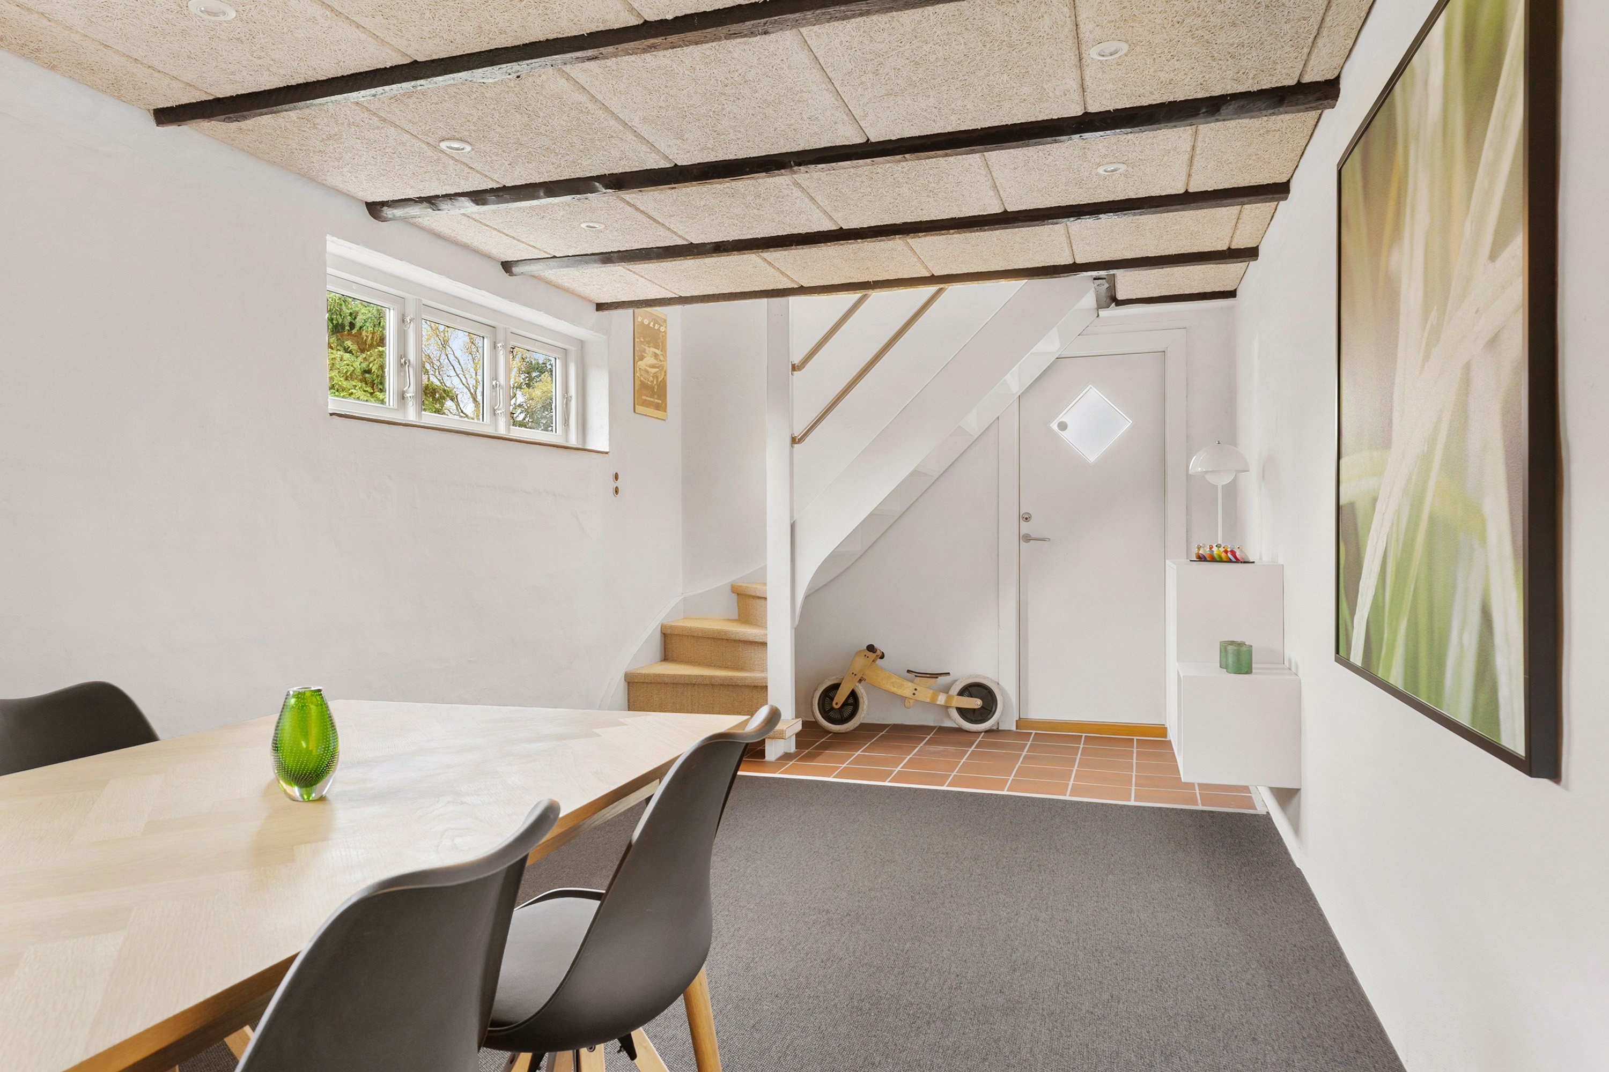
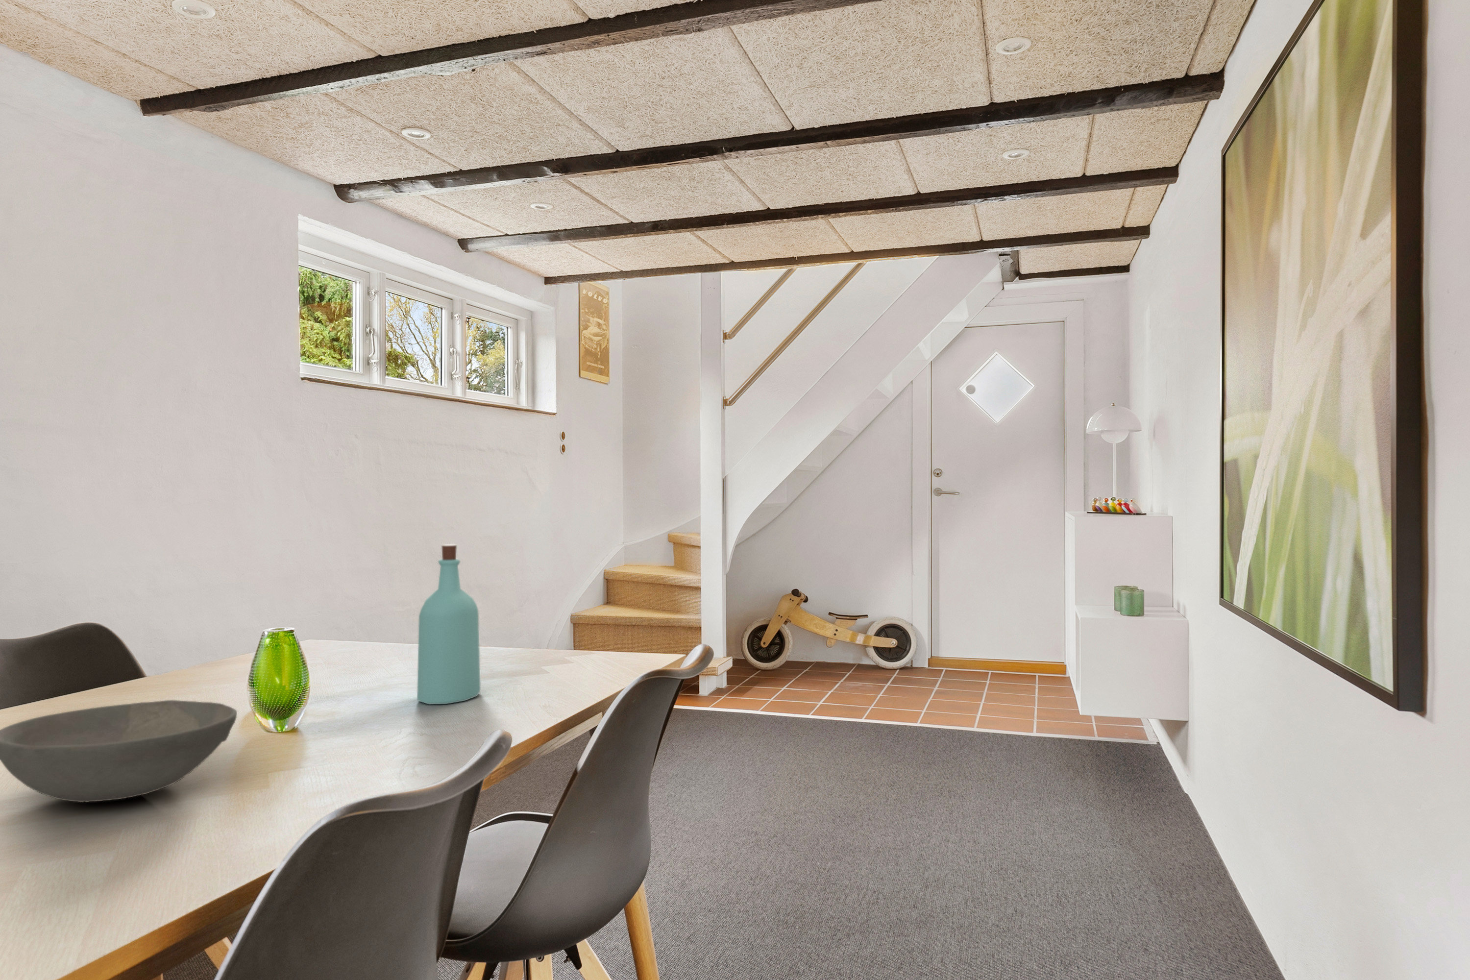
+ bottle (450, 621)
+ bowl (122, 754)
